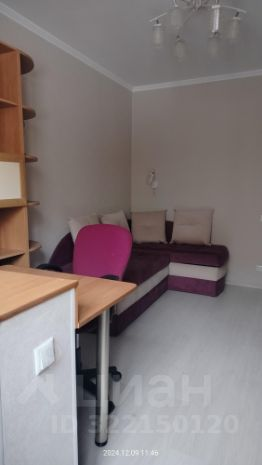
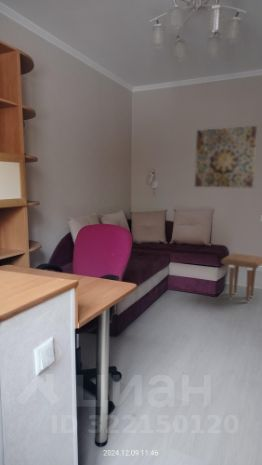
+ wall art (224, 158)
+ side table (237, 277)
